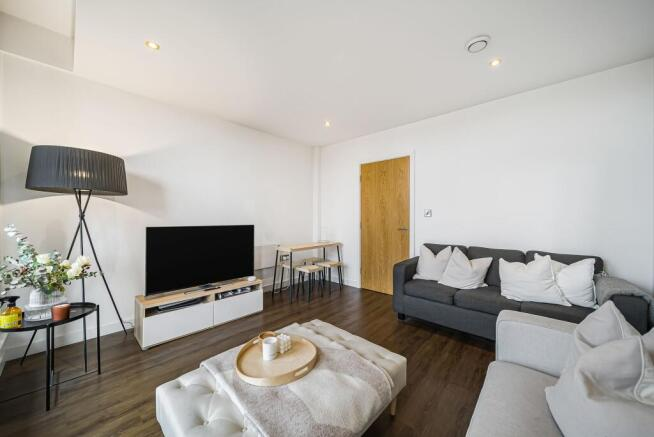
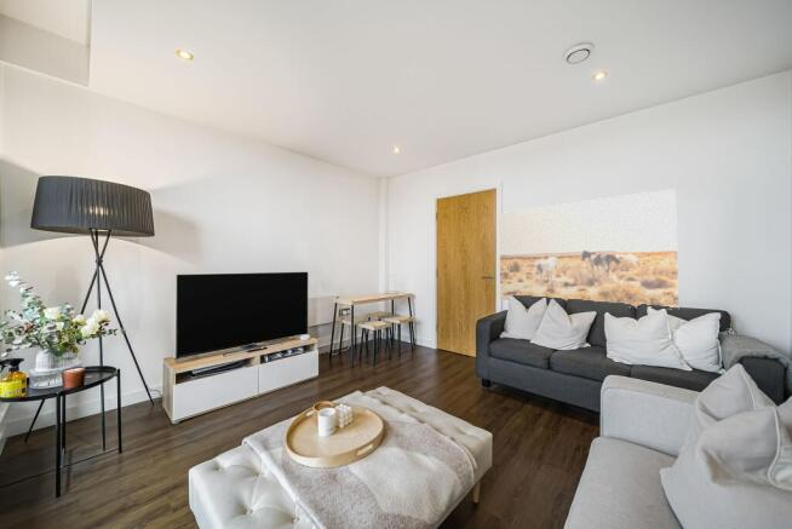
+ wall art (573, 253)
